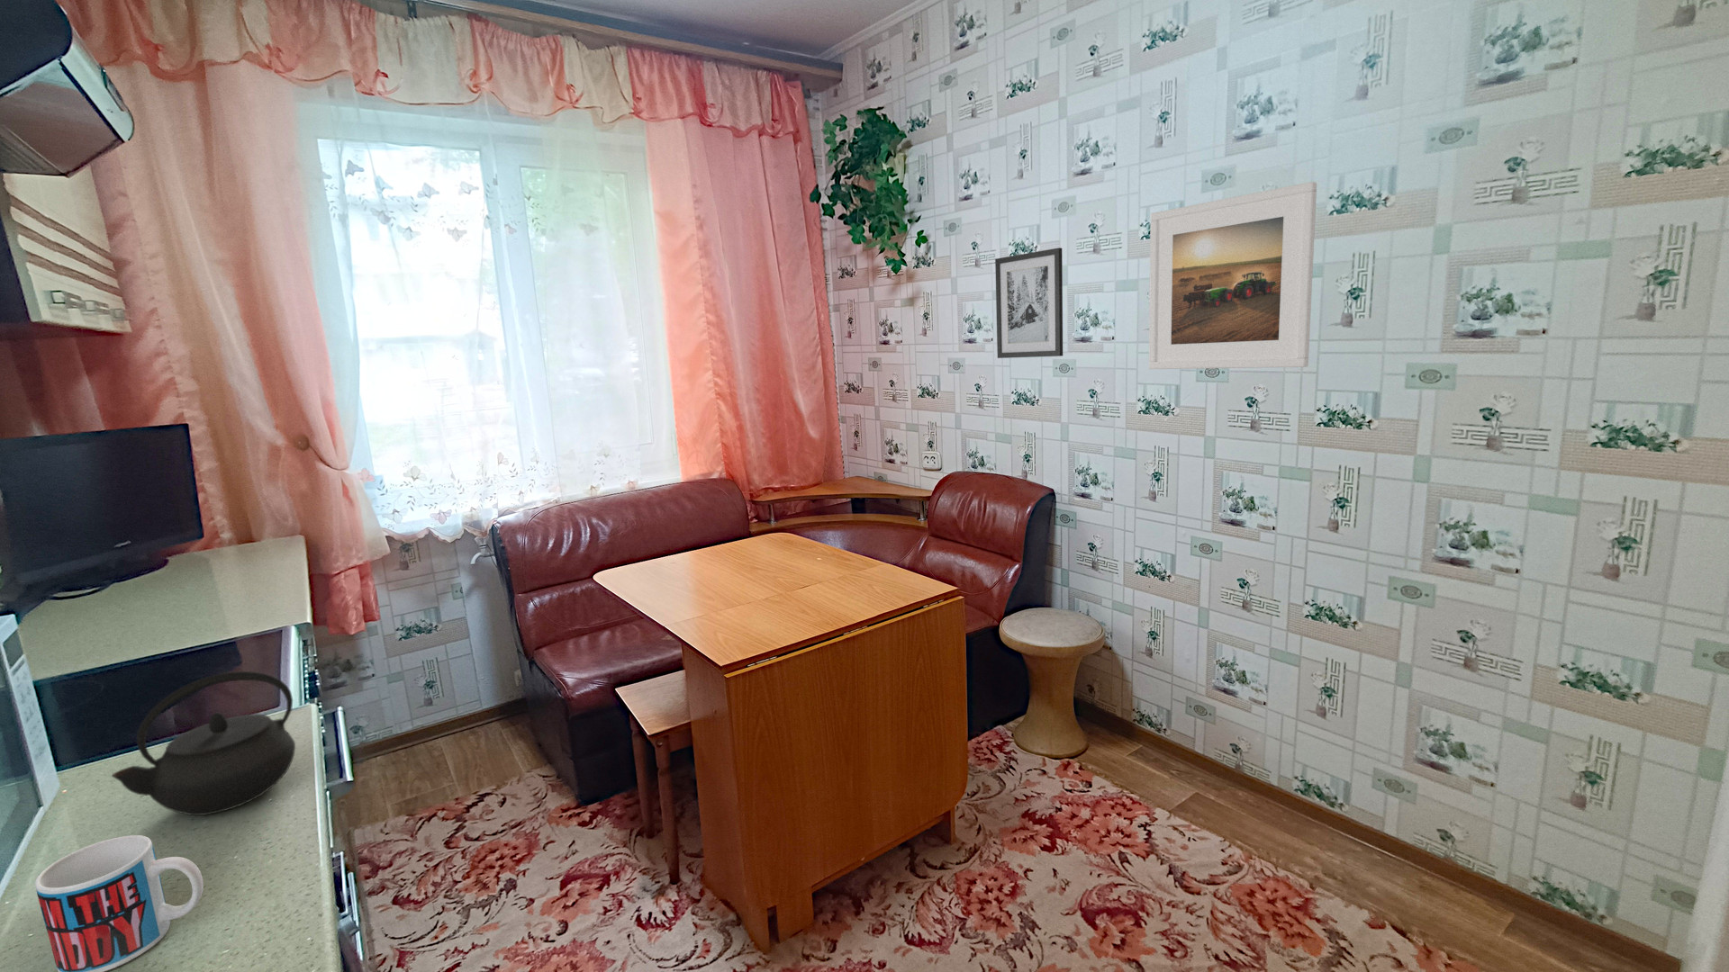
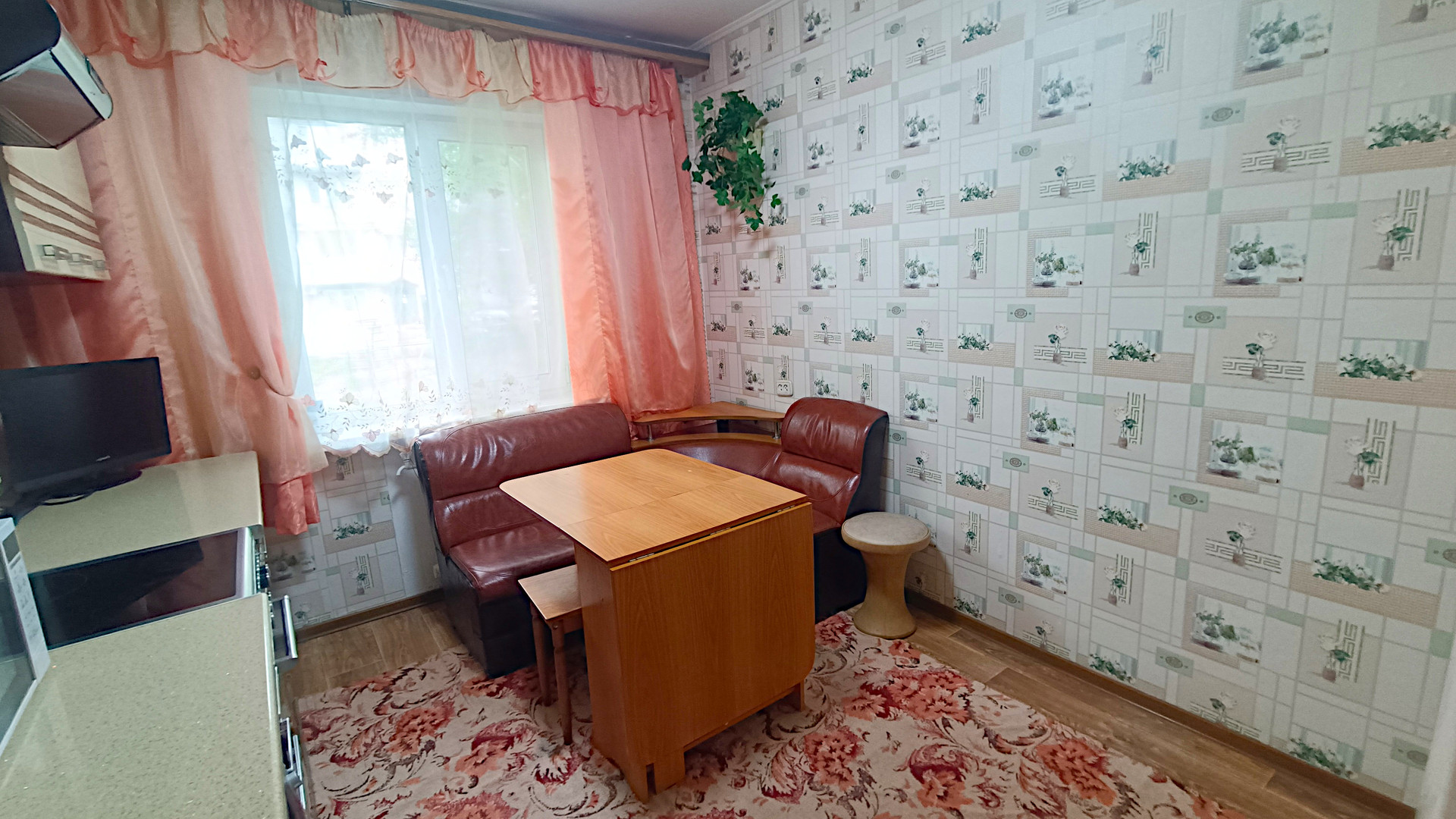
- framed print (1224, 285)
- mug (127, 896)
- kettle (209, 739)
- wall art (1027, 305)
